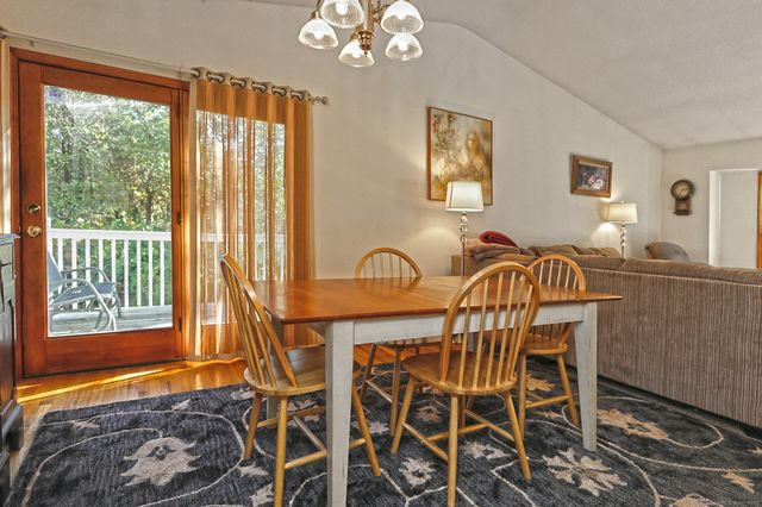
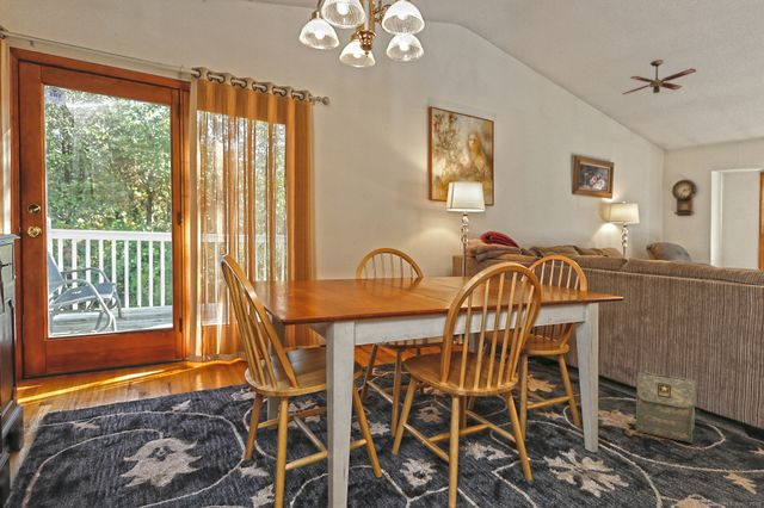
+ bag (664, 403)
+ ceiling fan (657, 78)
